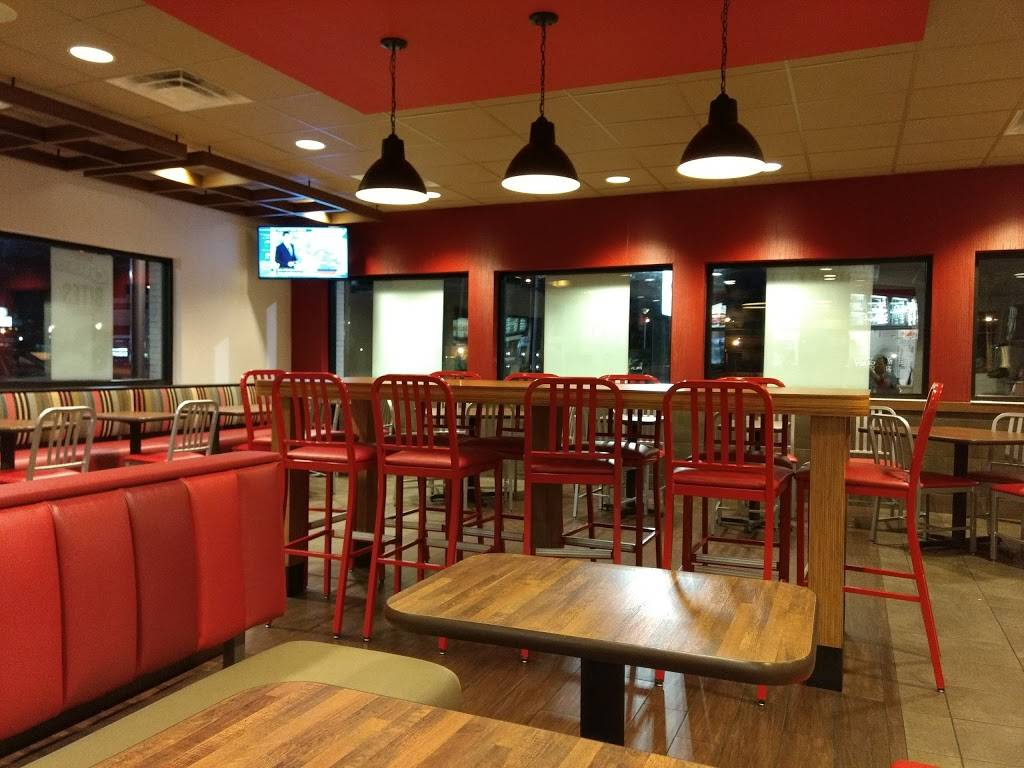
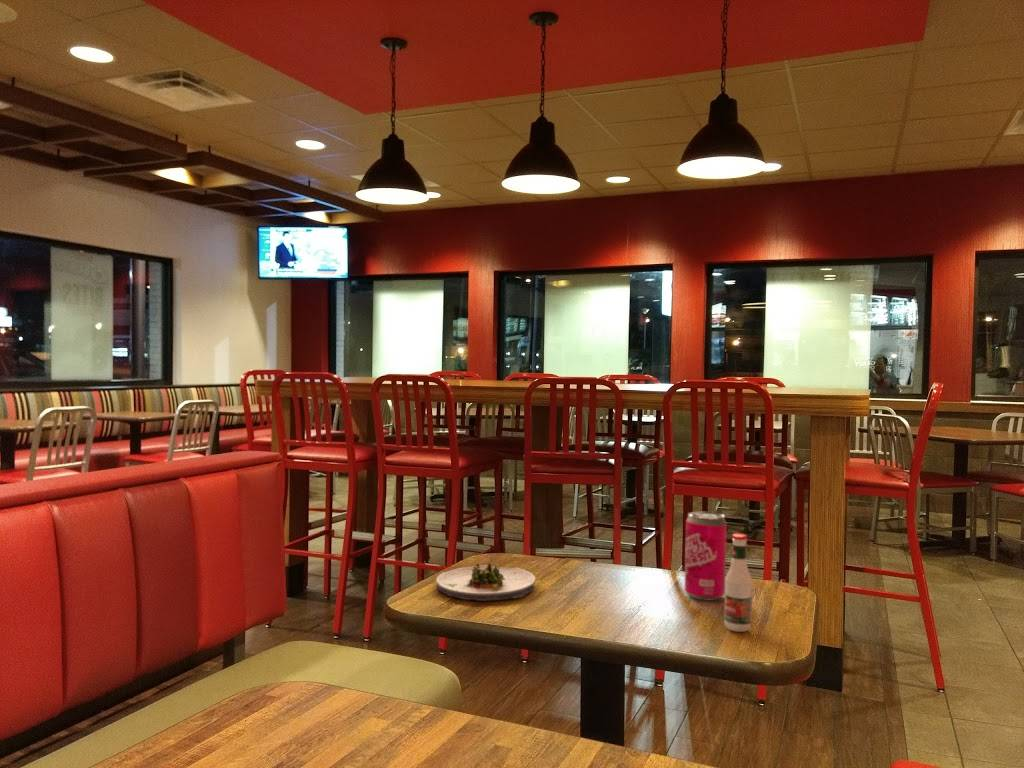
+ tabasco sauce (738, 581)
+ beverage can (705, 555)
+ salad plate (485, 575)
